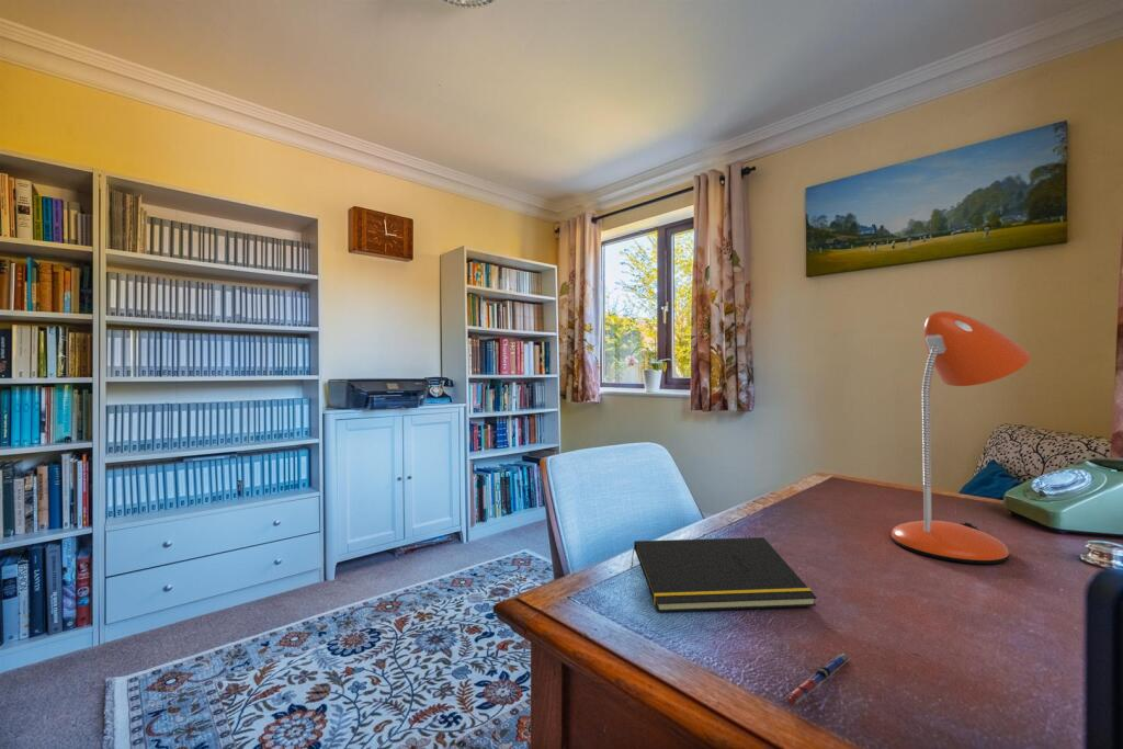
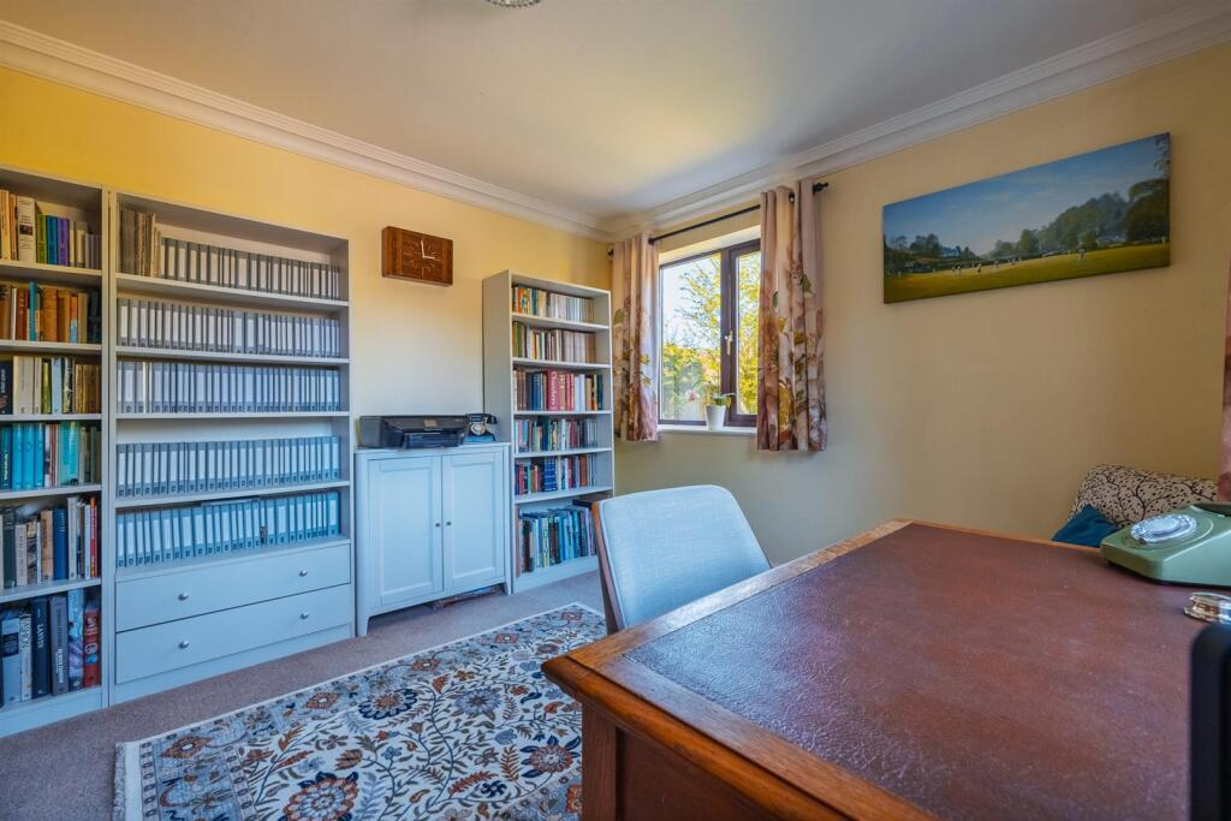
- desk lamp (930, 428)
- pen (819, 674)
- notepad (716, 570)
